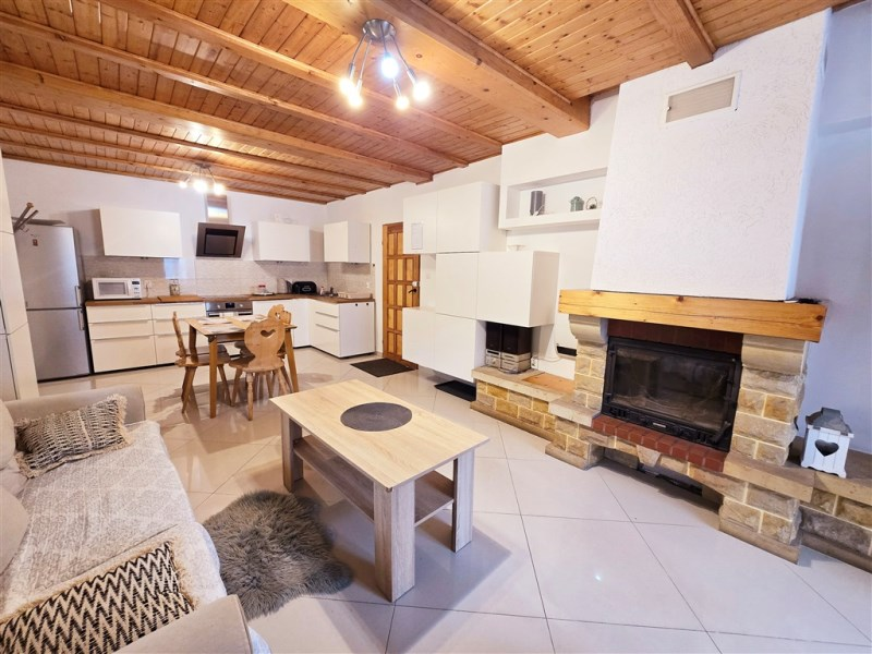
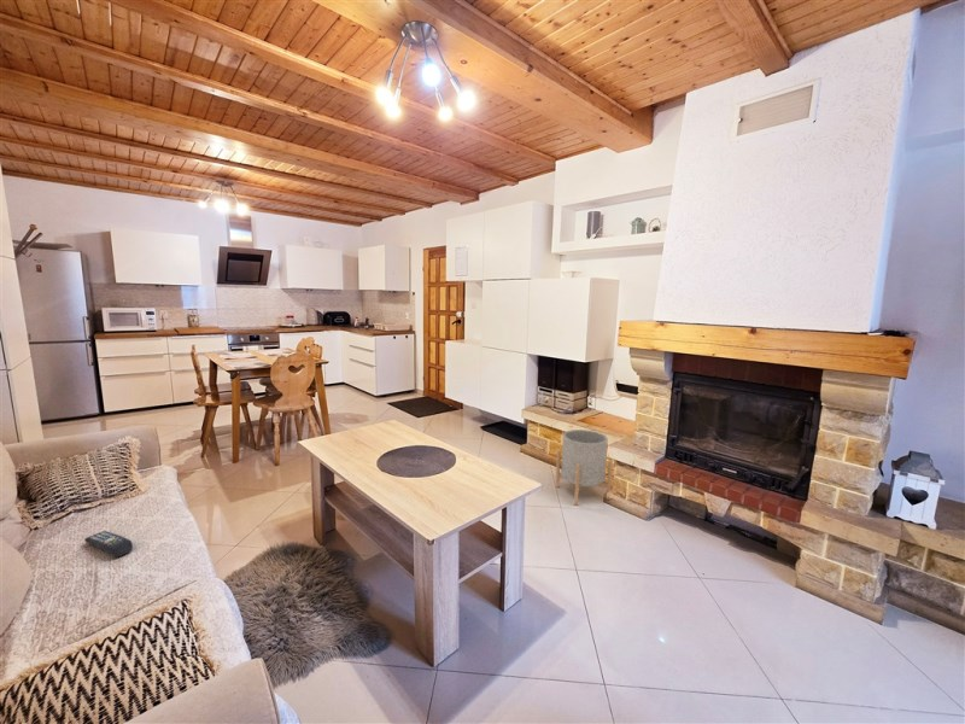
+ remote control (109, 542)
+ planter (583, 465)
